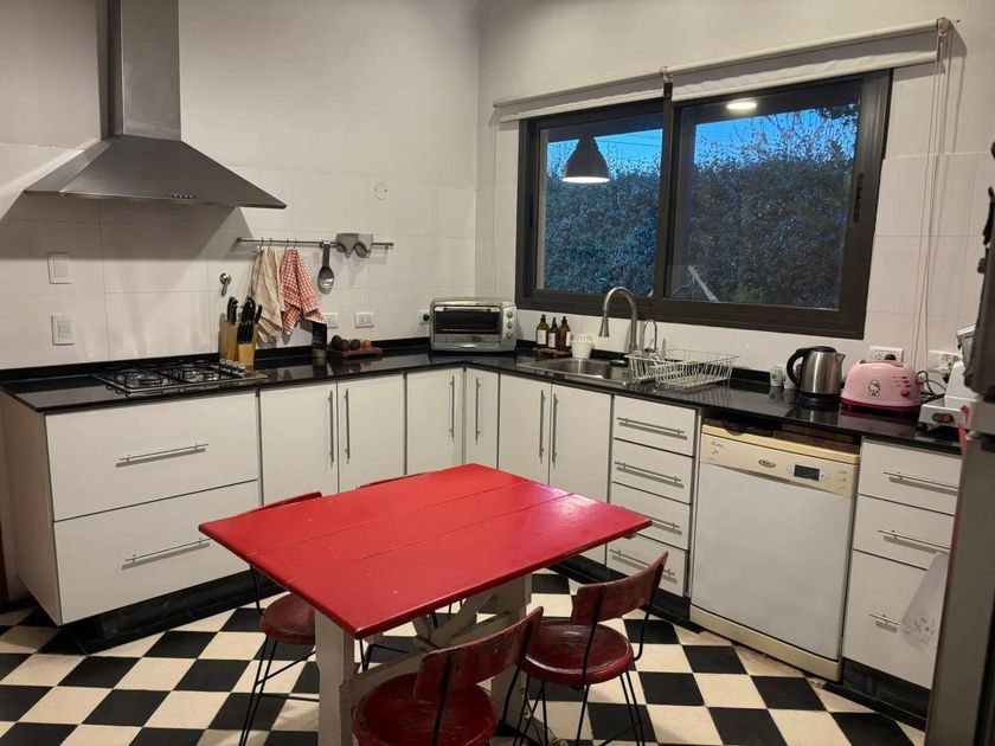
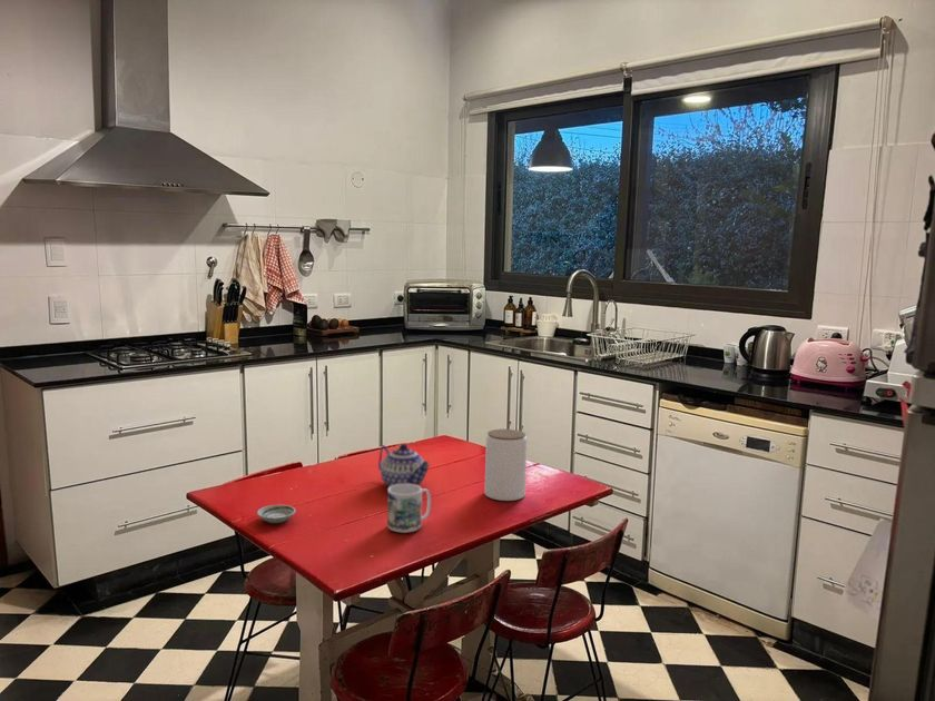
+ jar (505, 463)
+ saucer (276, 515)
+ mug (410, 506)
+ teapot (402, 464)
